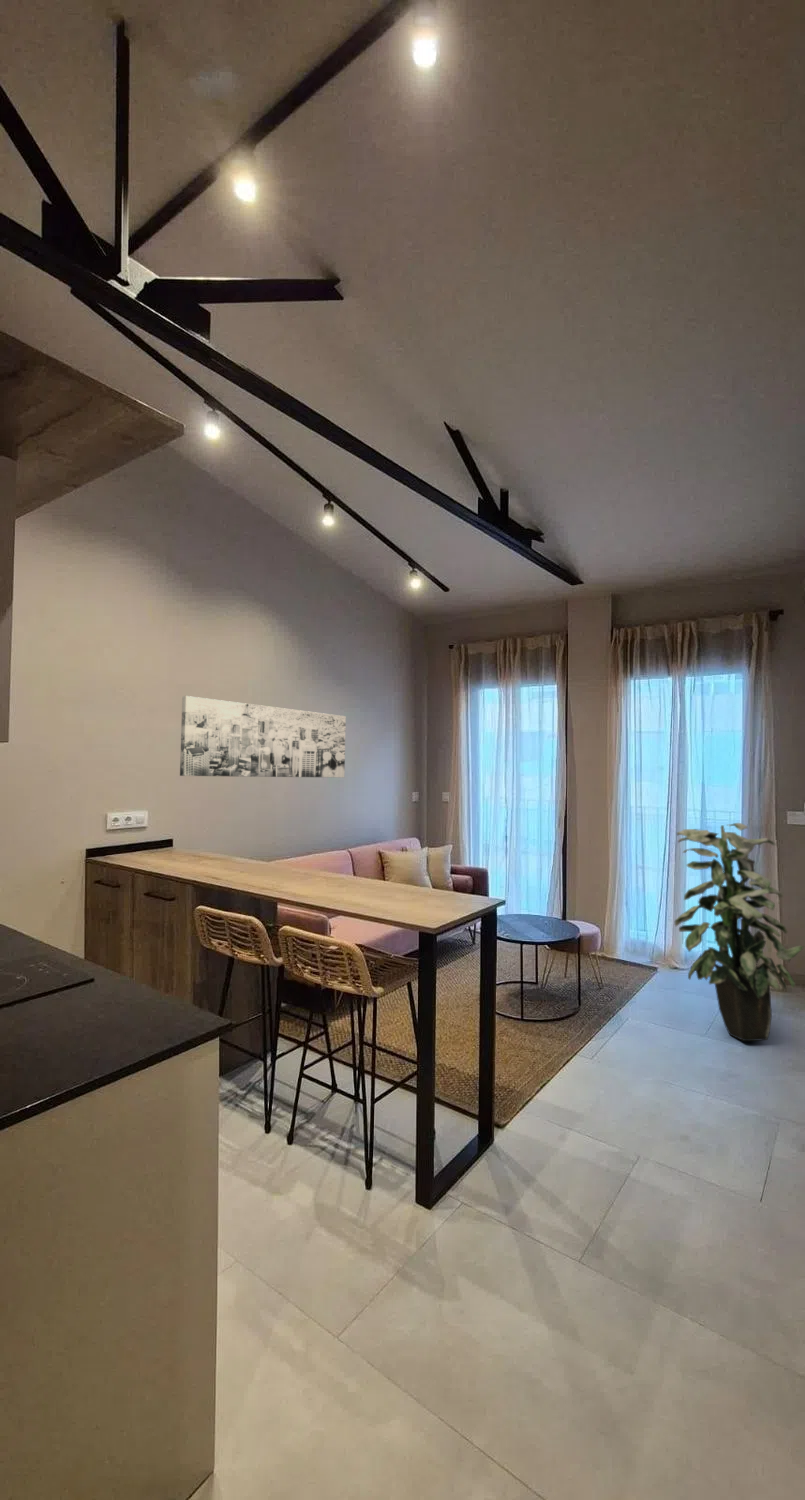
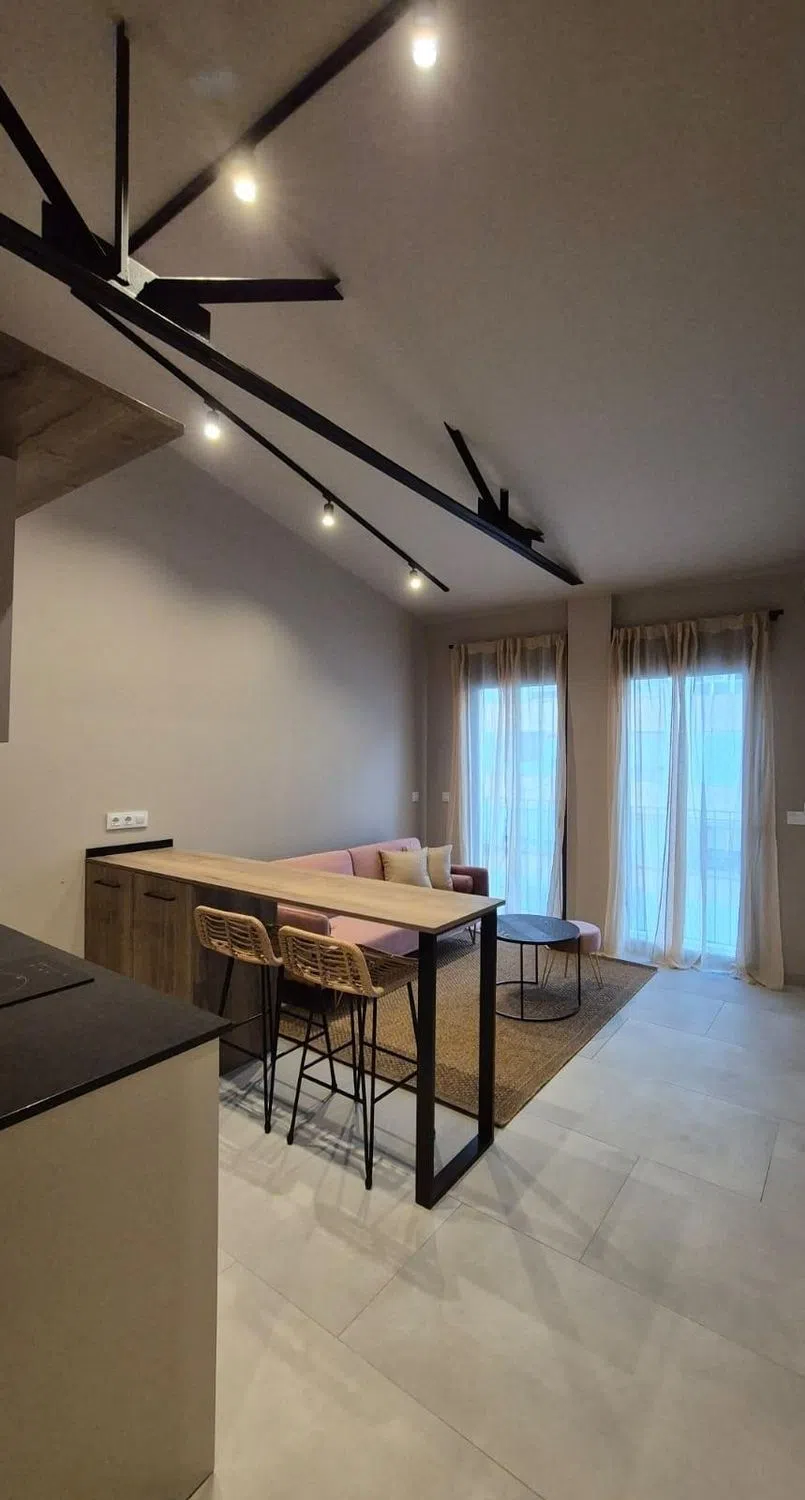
- wall art (273, 742)
- indoor plant (733, 927)
